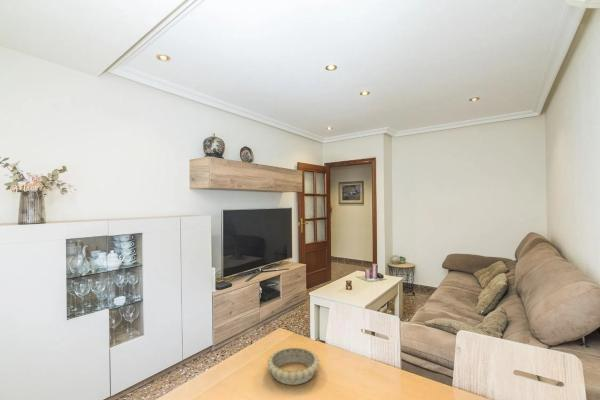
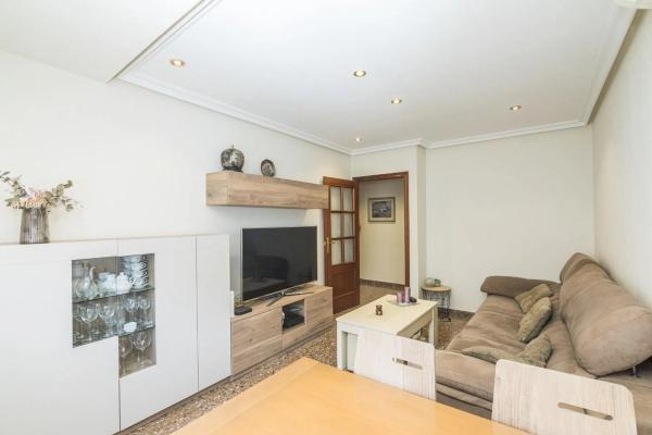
- decorative bowl (293, 361)
